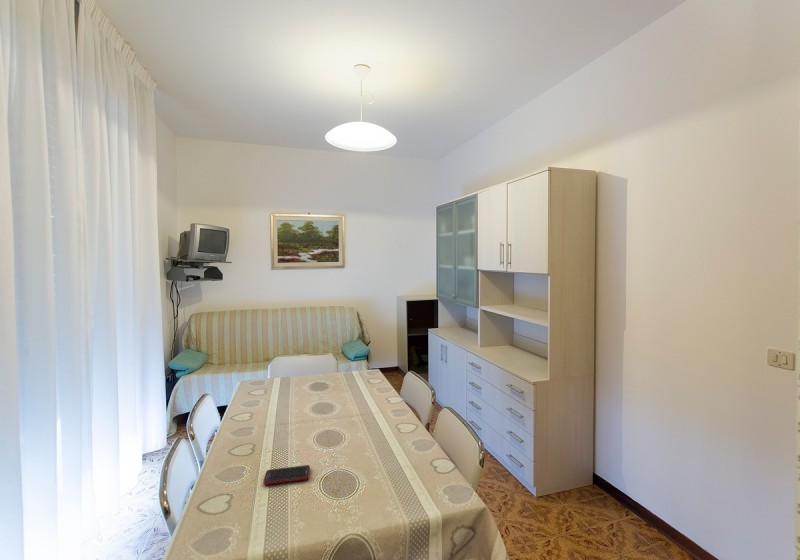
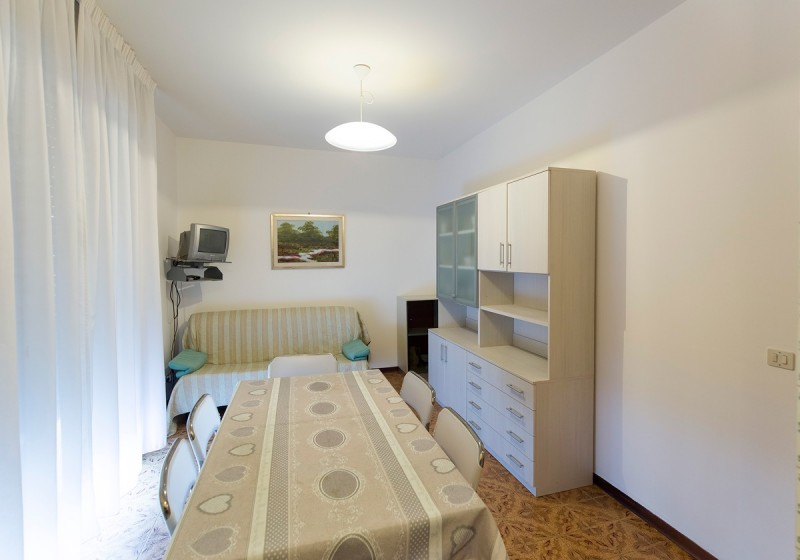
- cell phone (287, 474)
